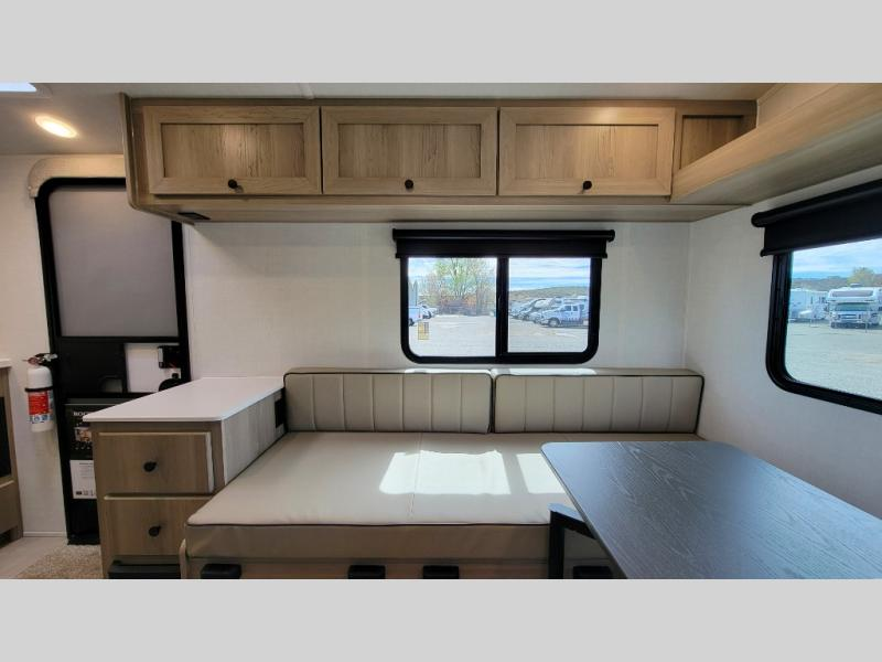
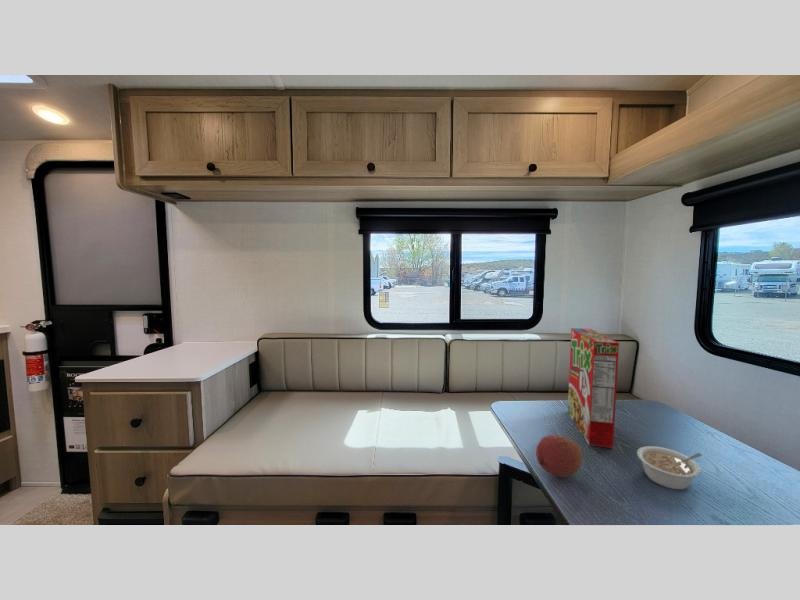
+ cereal box (589, 381)
+ fruit (559, 455)
+ legume (667, 466)
